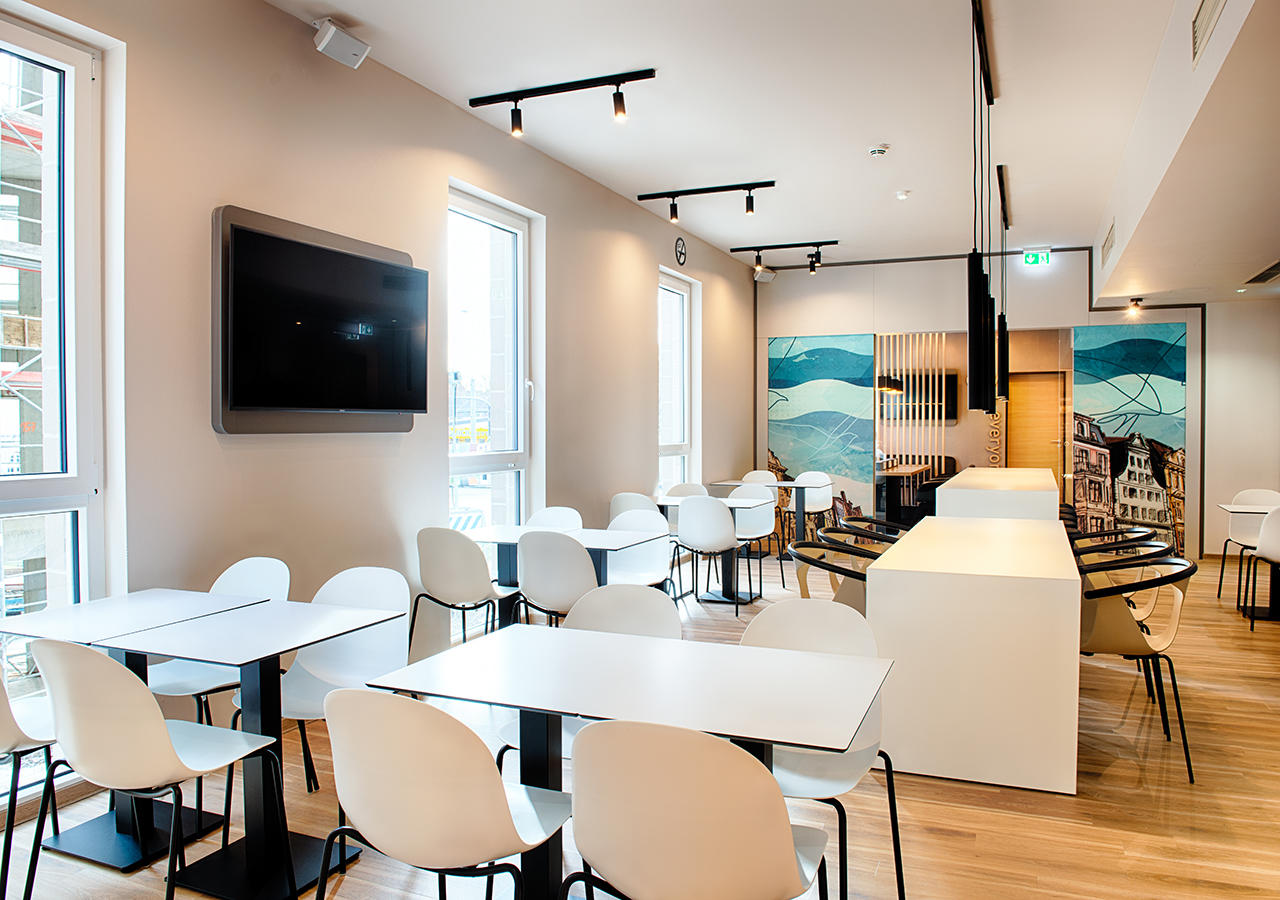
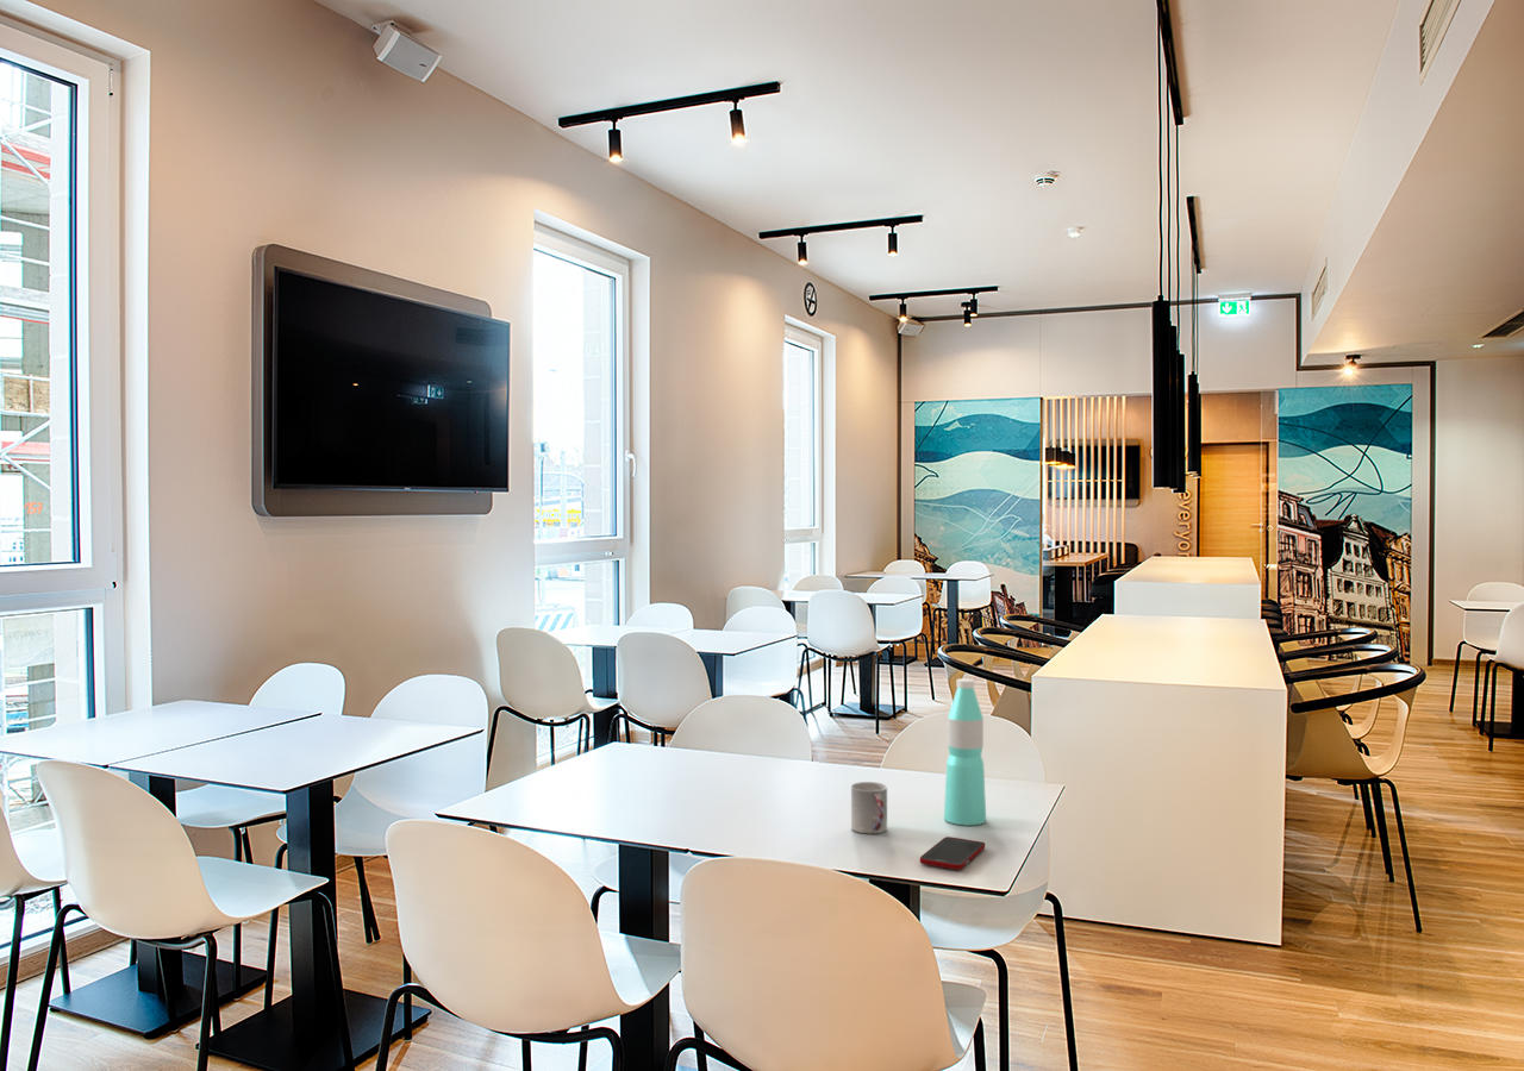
+ cell phone (952, 852)
+ cup (872, 809)
+ water bottle (964, 749)
